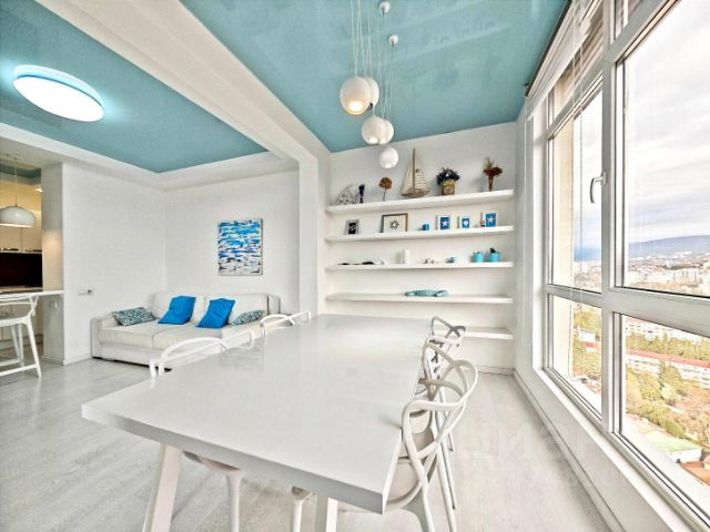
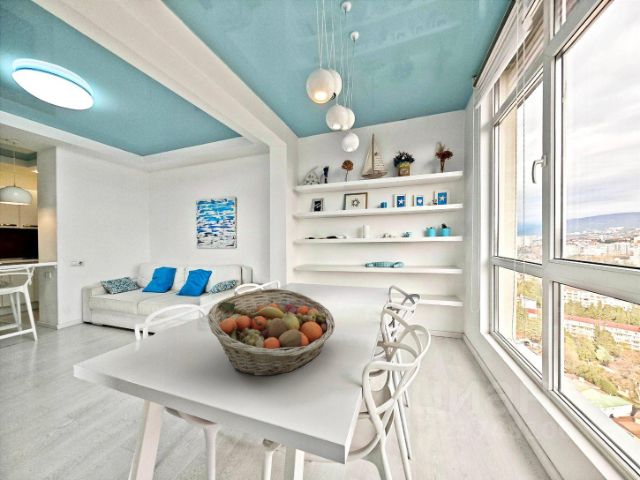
+ fruit basket (276, 325)
